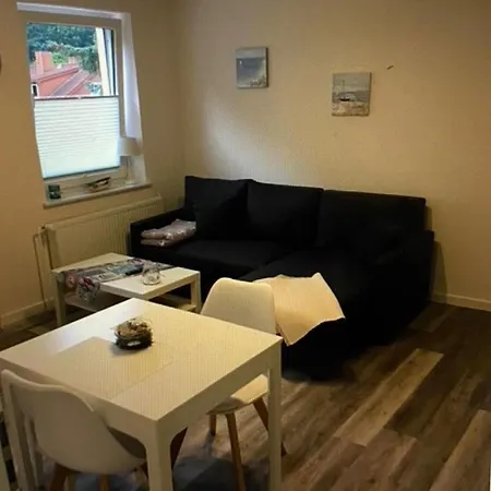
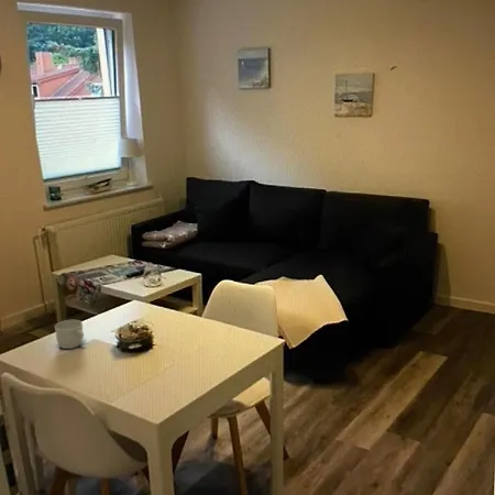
+ mug (72, 336)
